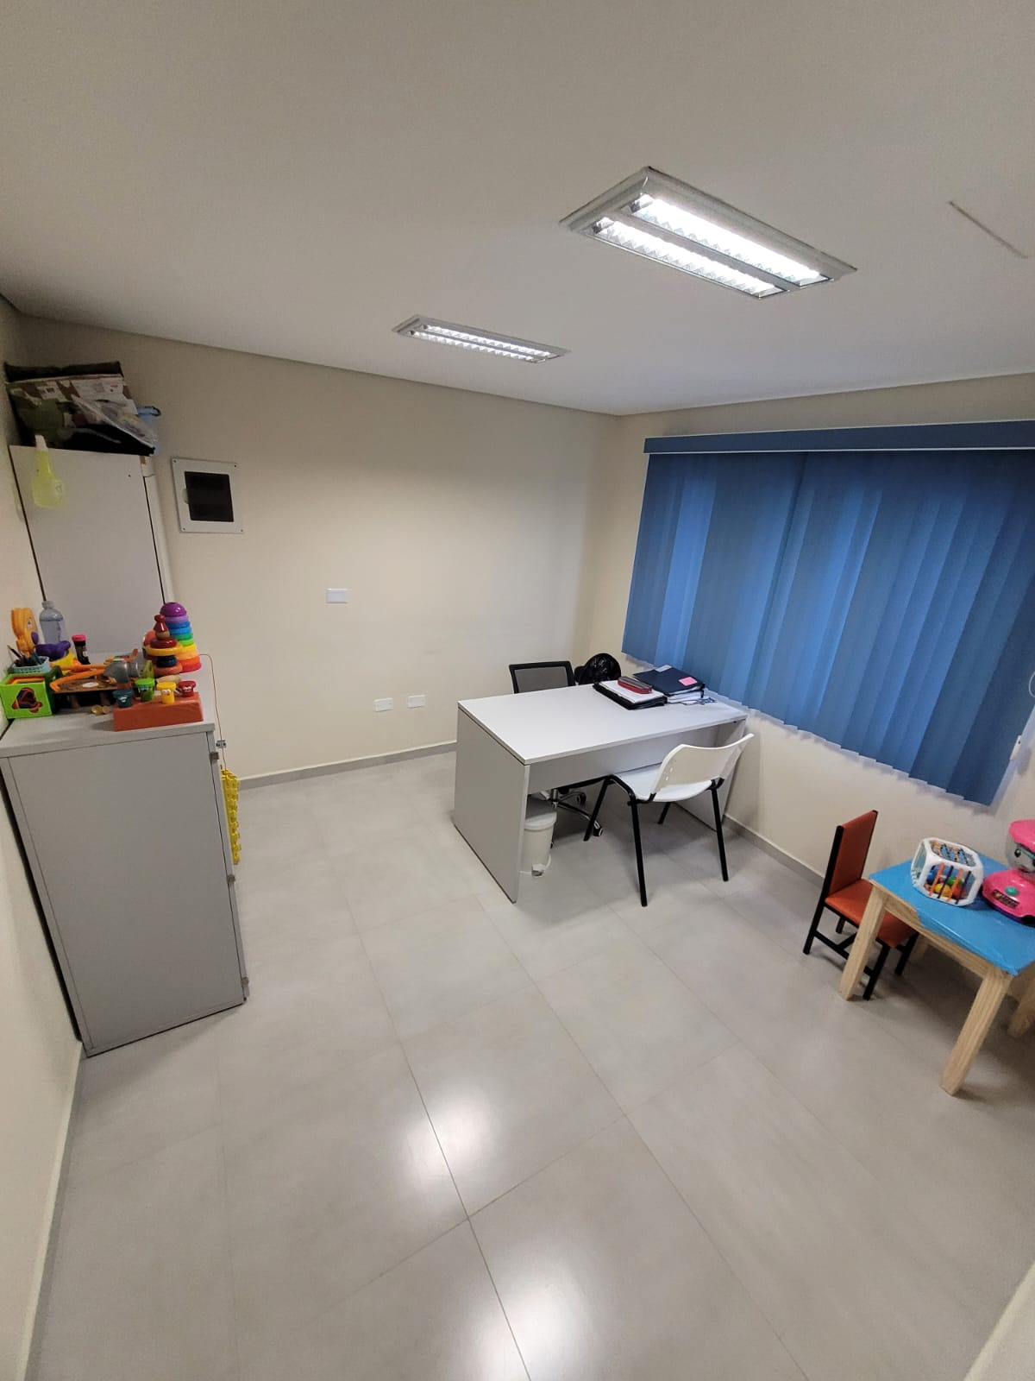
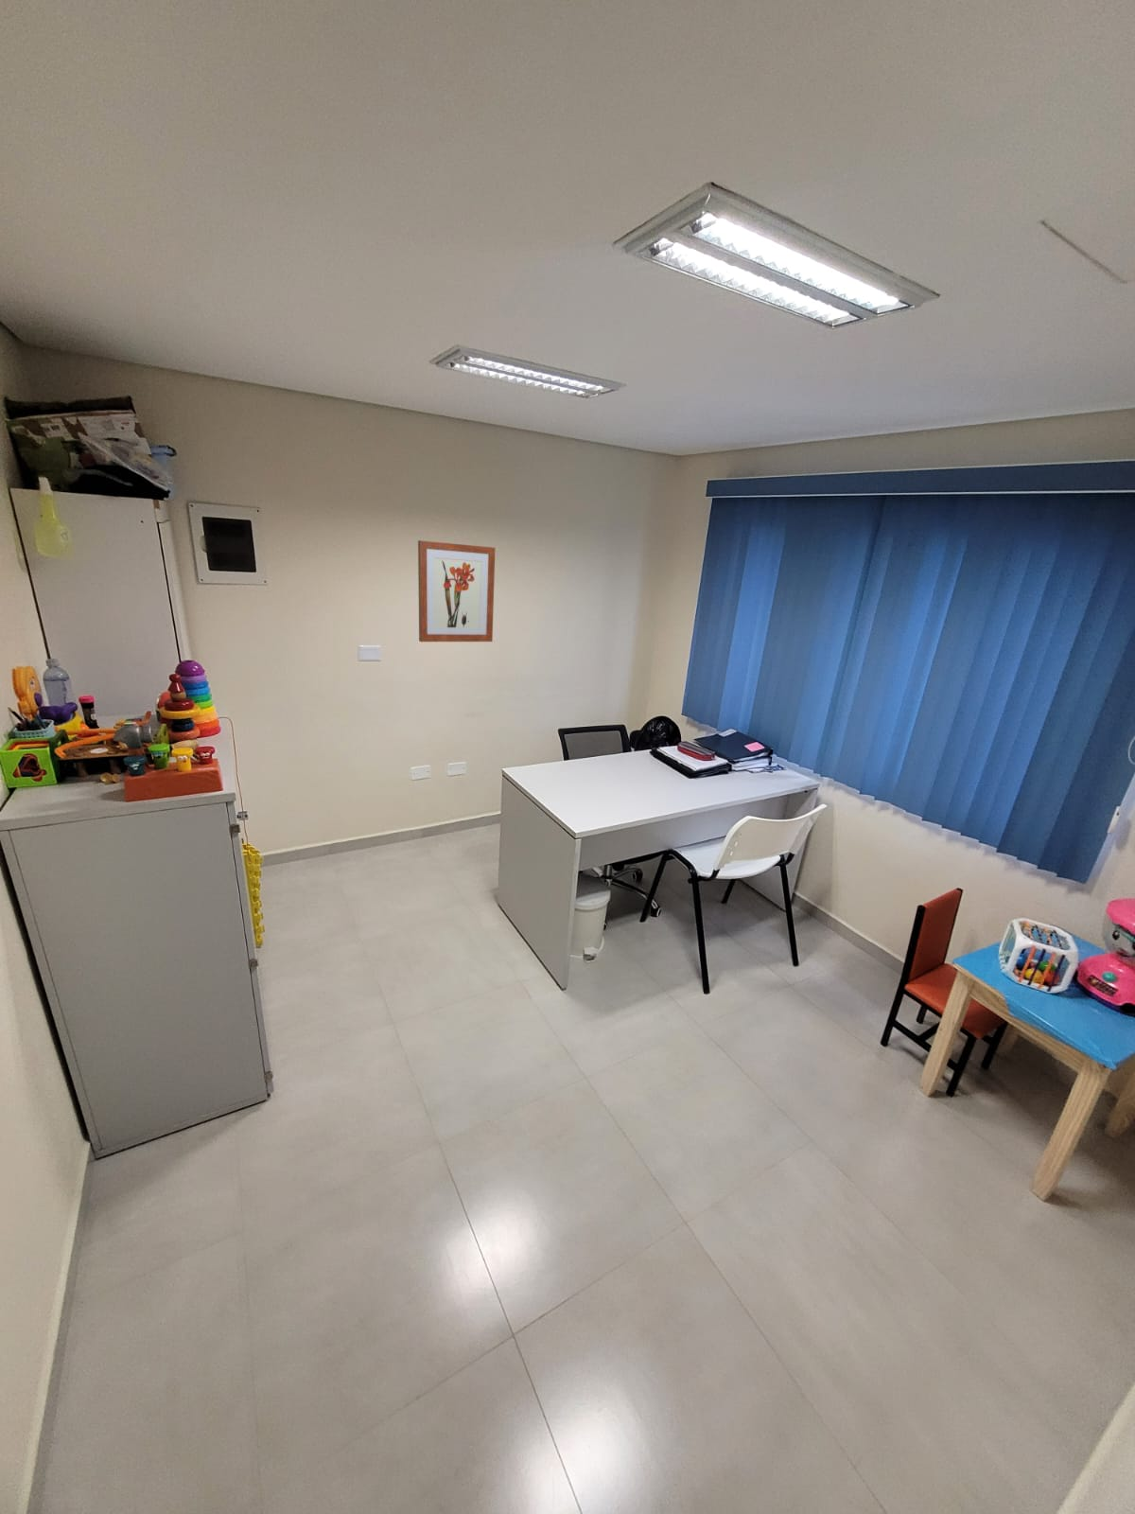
+ wall art (457, 594)
